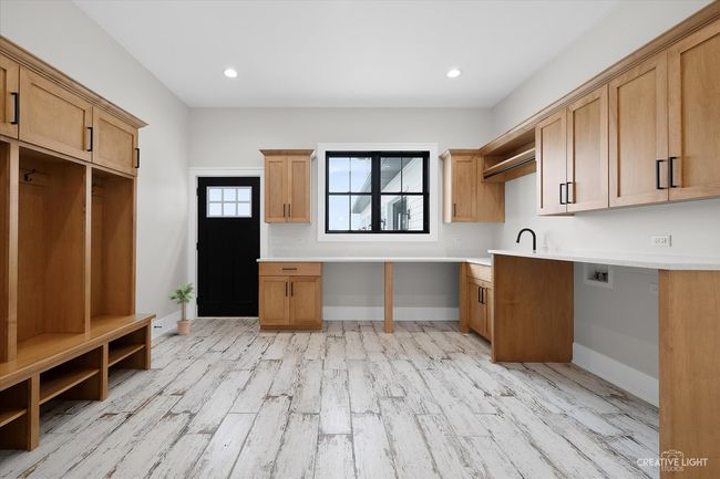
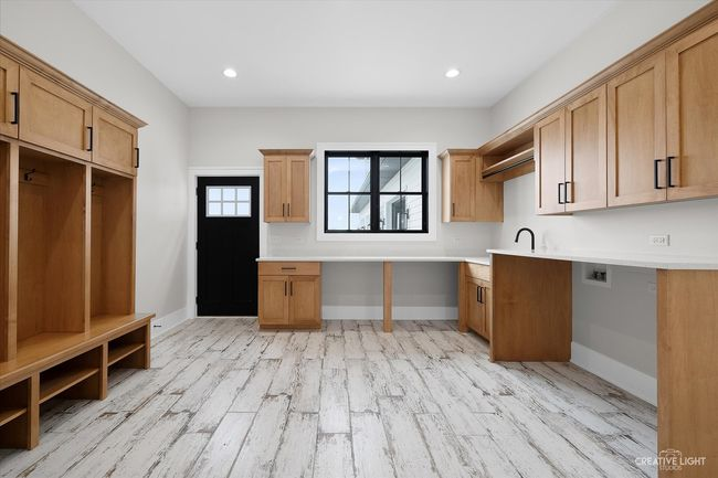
- potted plant (182, 309)
